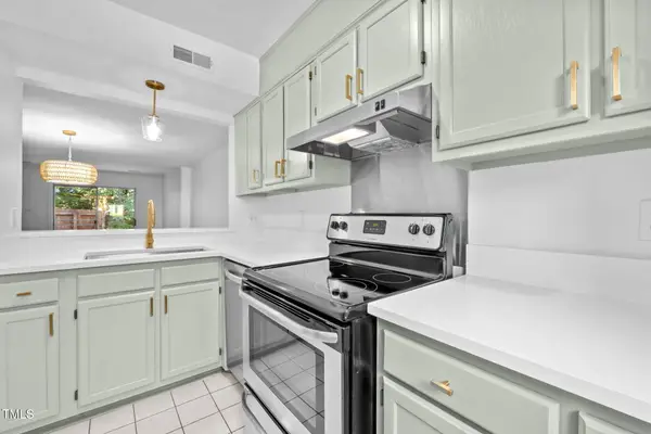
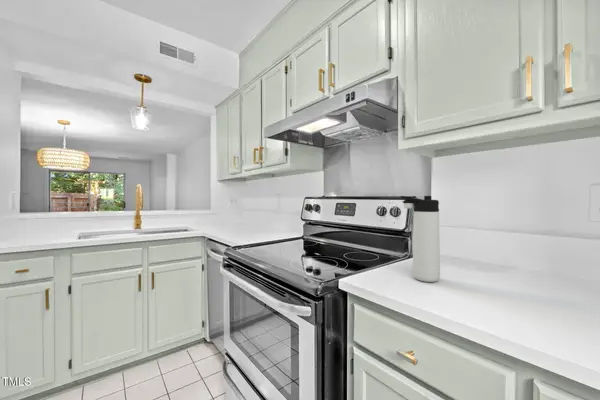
+ thermos bottle (419, 236)
